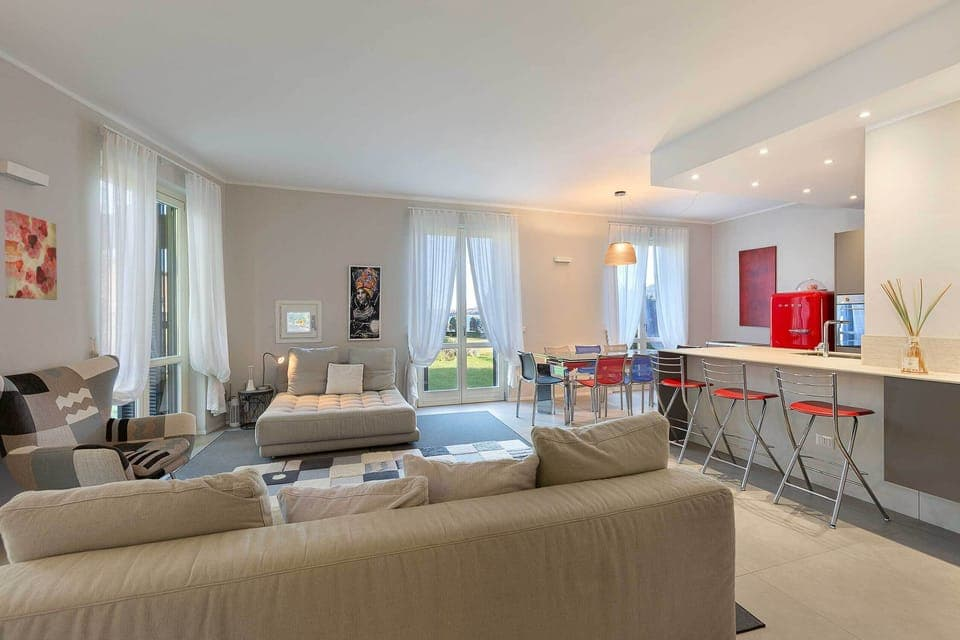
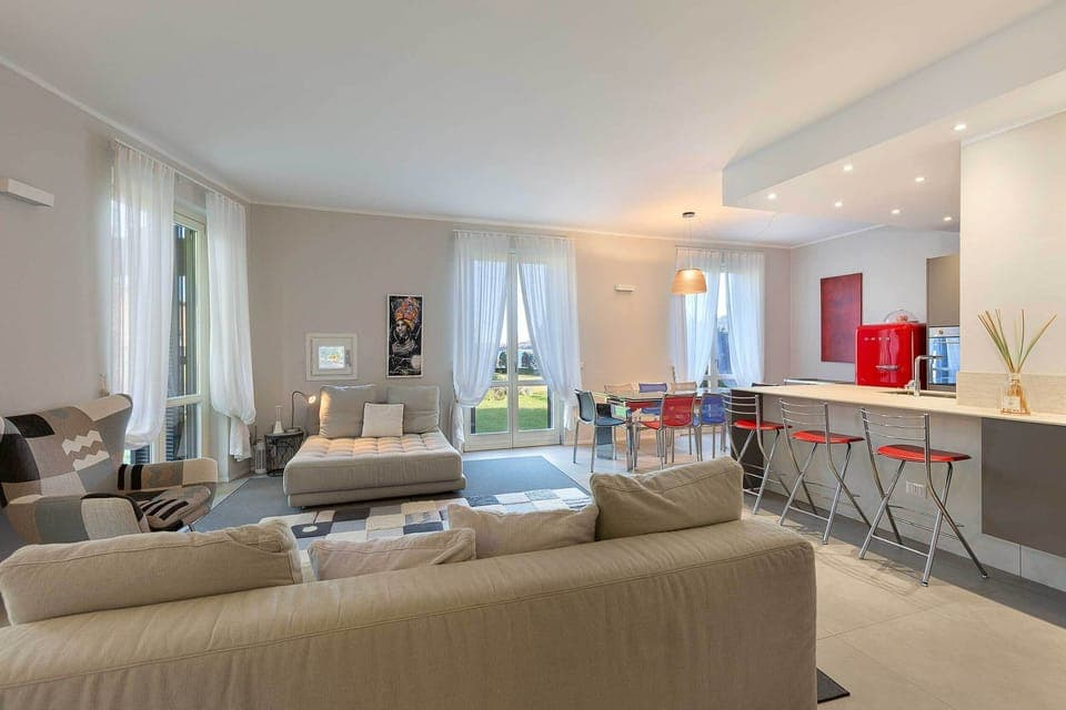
- wall art (32, 258)
